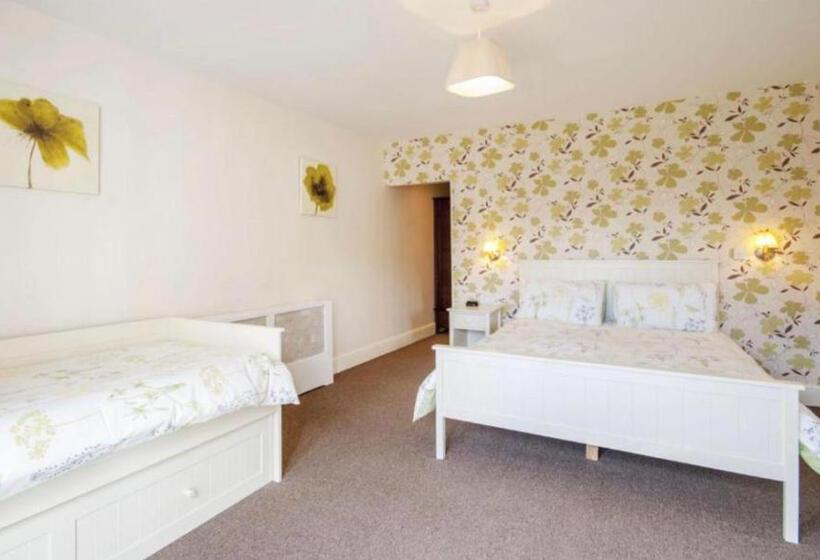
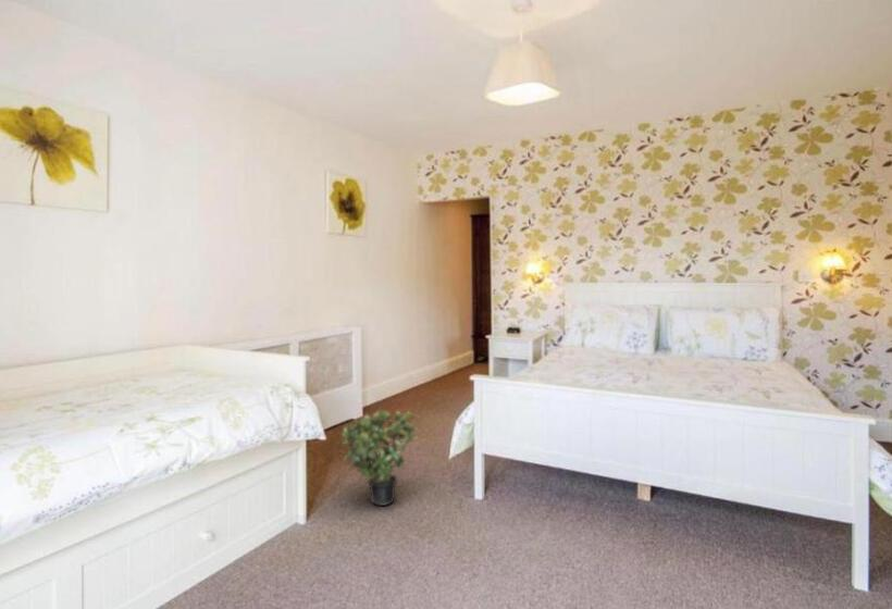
+ potted plant (379, 455)
